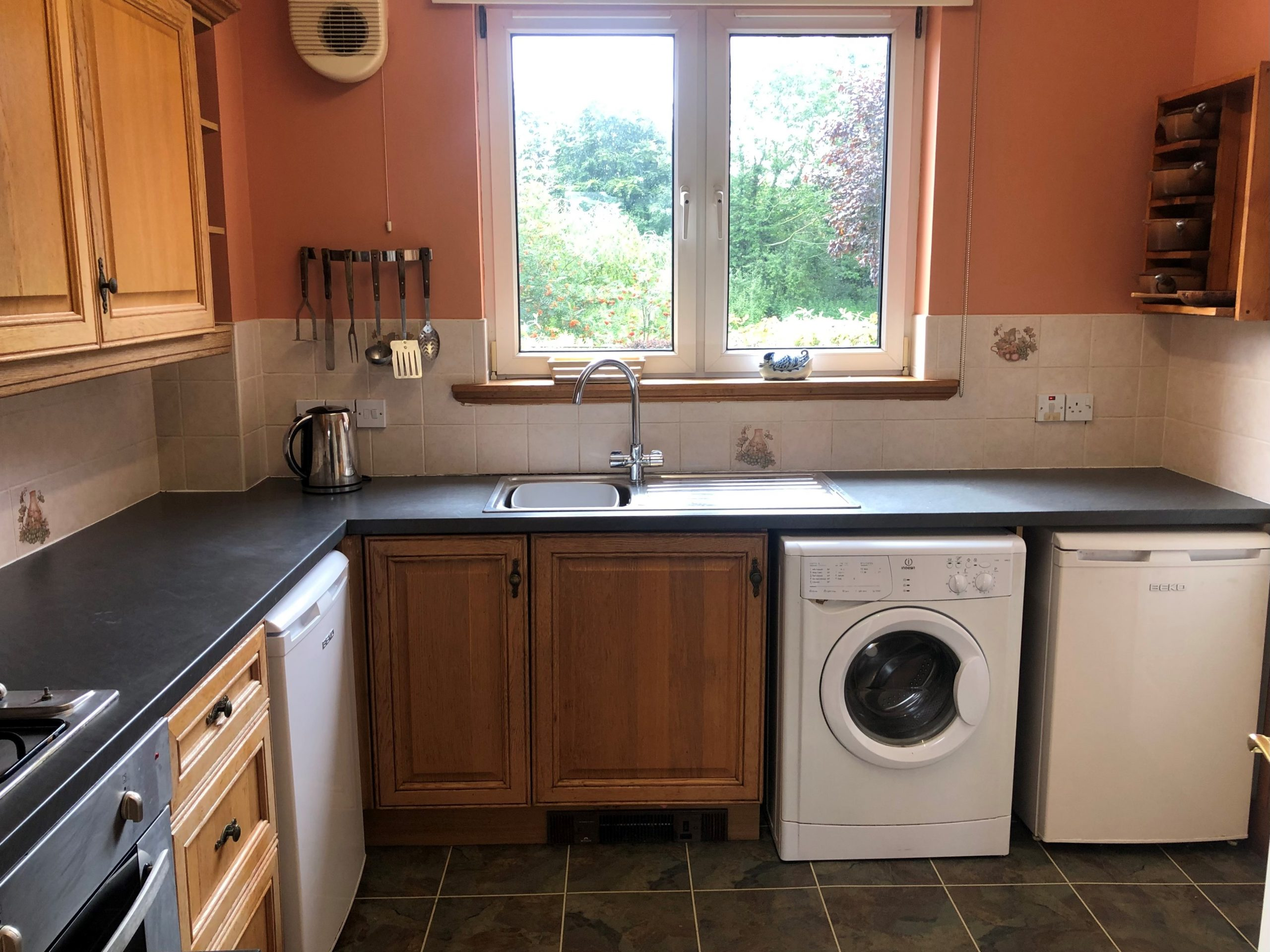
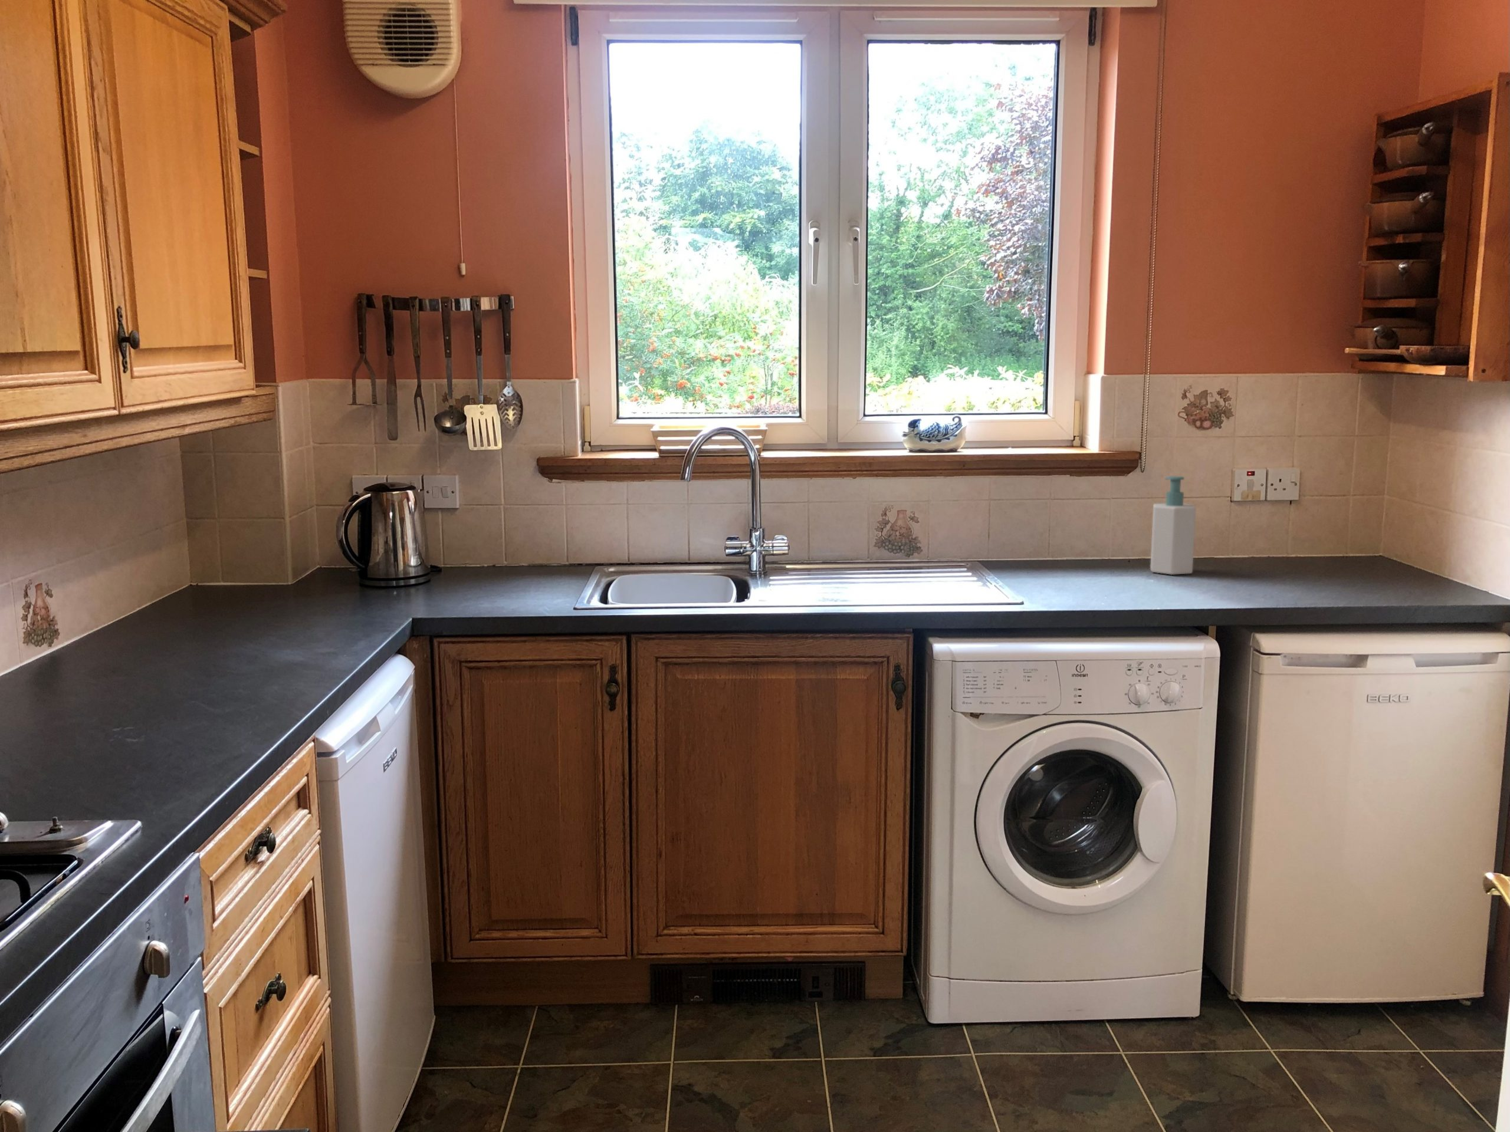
+ soap bottle (1174, 524)
